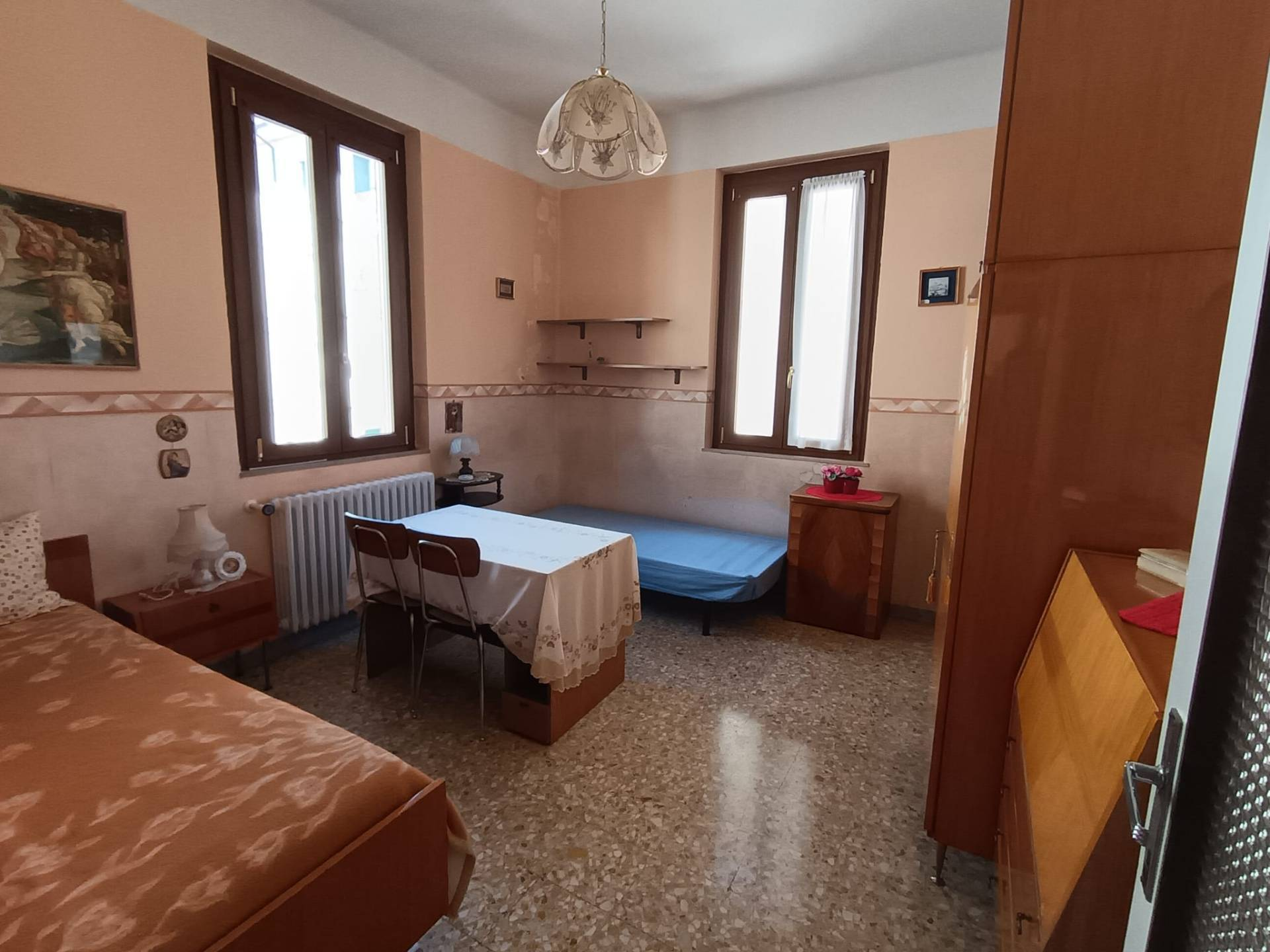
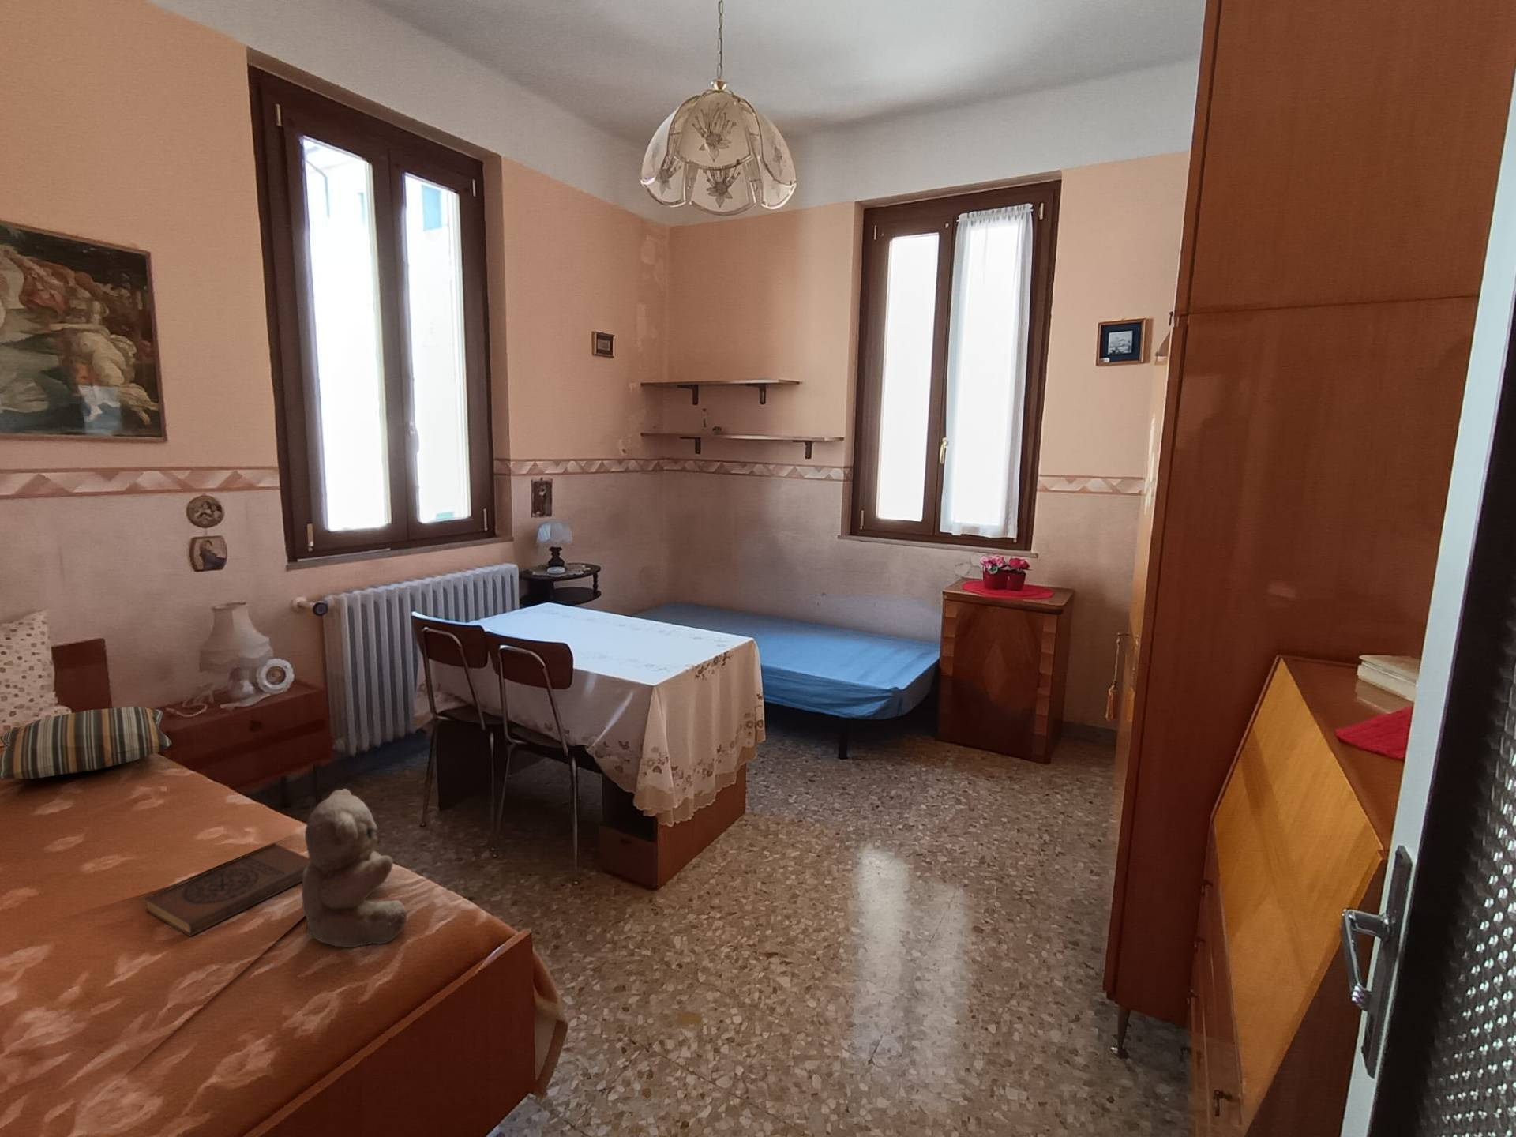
+ teddy bear (366, 854)
+ book (236, 885)
+ pillow (85, 739)
